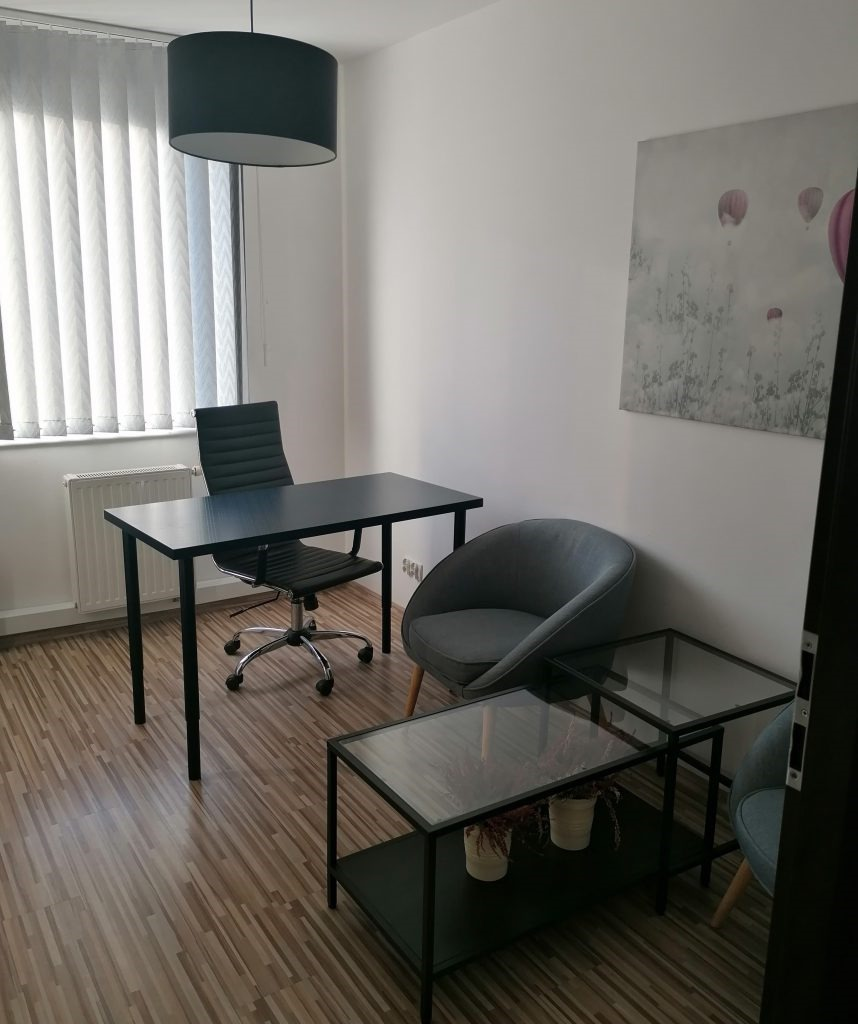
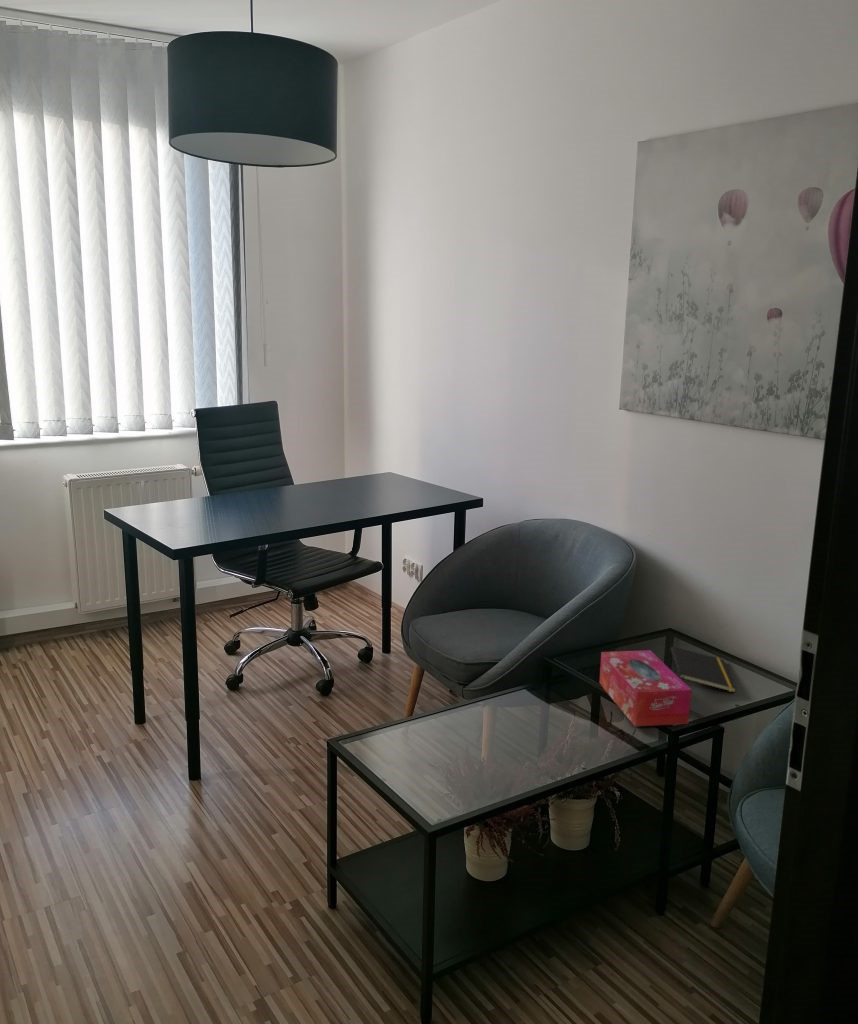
+ tissue box (642, 686)
+ notepad (702, 668)
